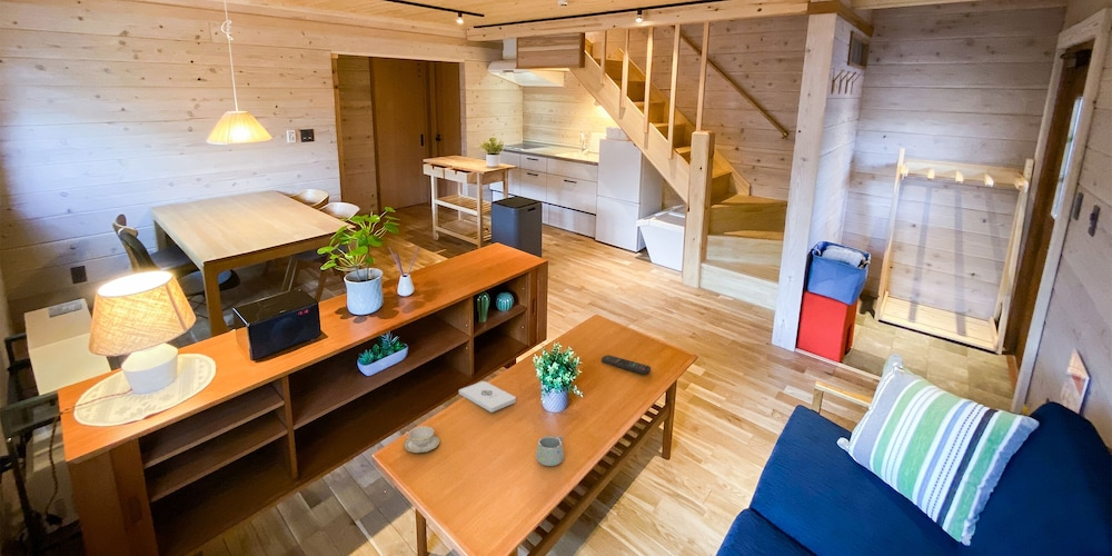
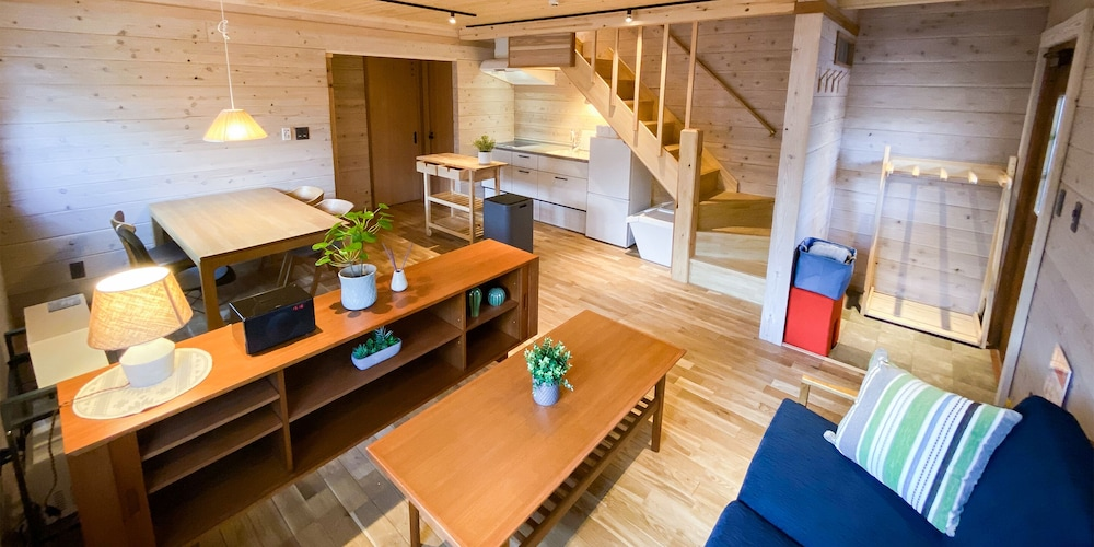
- notepad (487, 395)
- remote control (625, 364)
- mug (552, 449)
- chinaware (421, 438)
